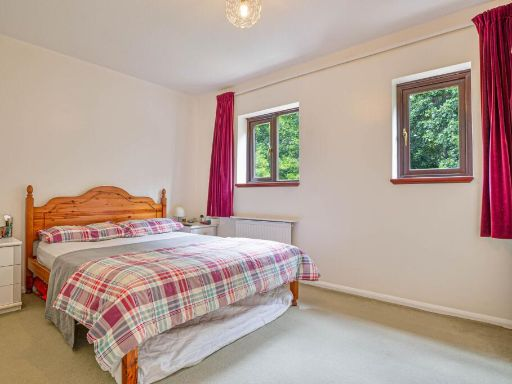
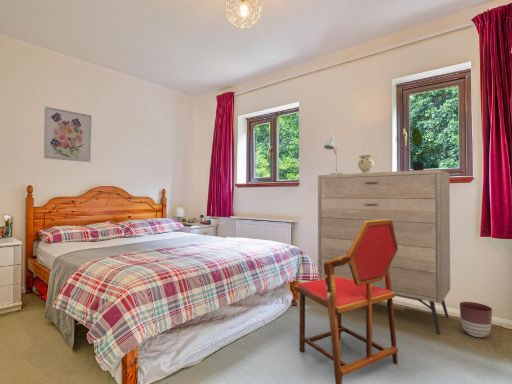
+ table lamp (335, 153)
+ vase (365, 165)
+ chair (345, 287)
+ dresser (395, 236)
+ planter (475, 320)
+ wall art (68, 135)
+ potted plant (418, 149)
